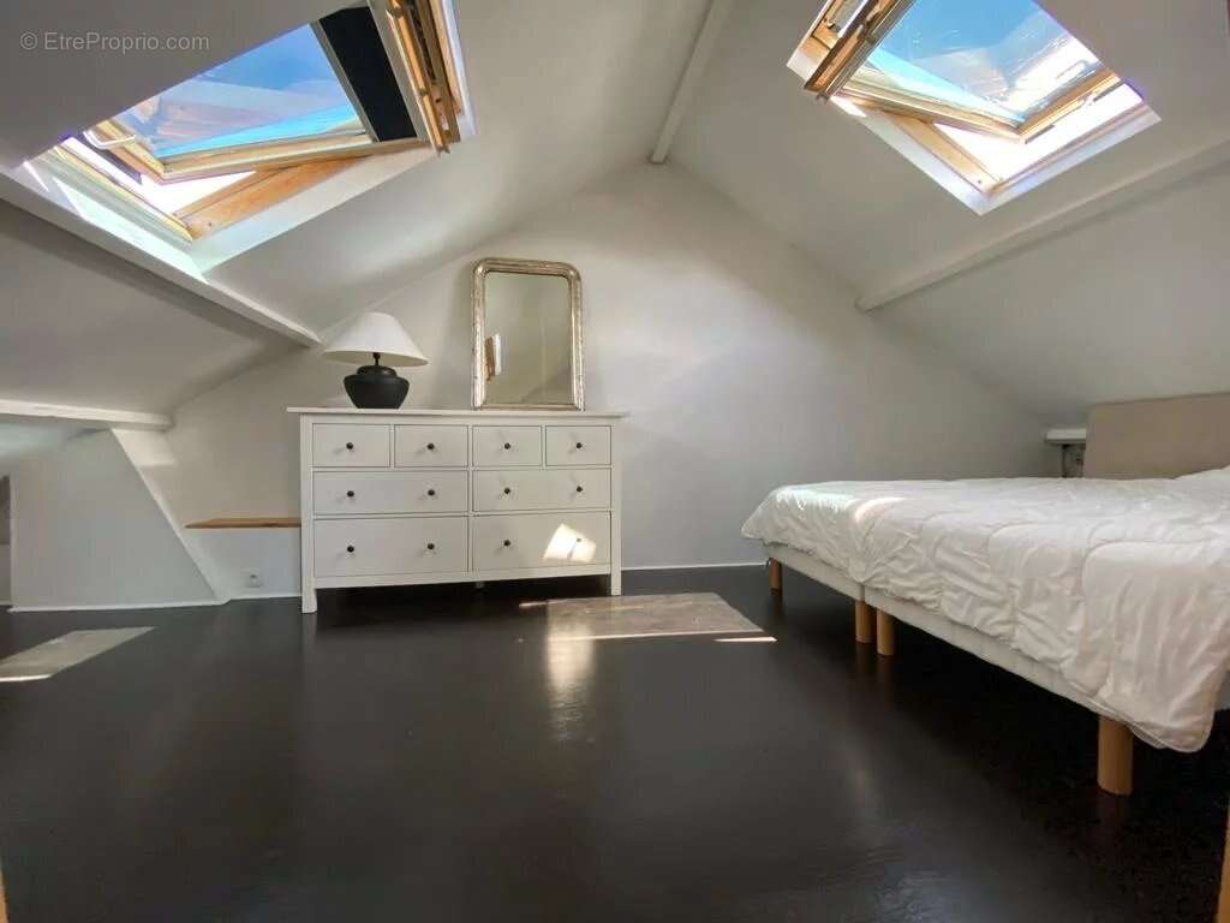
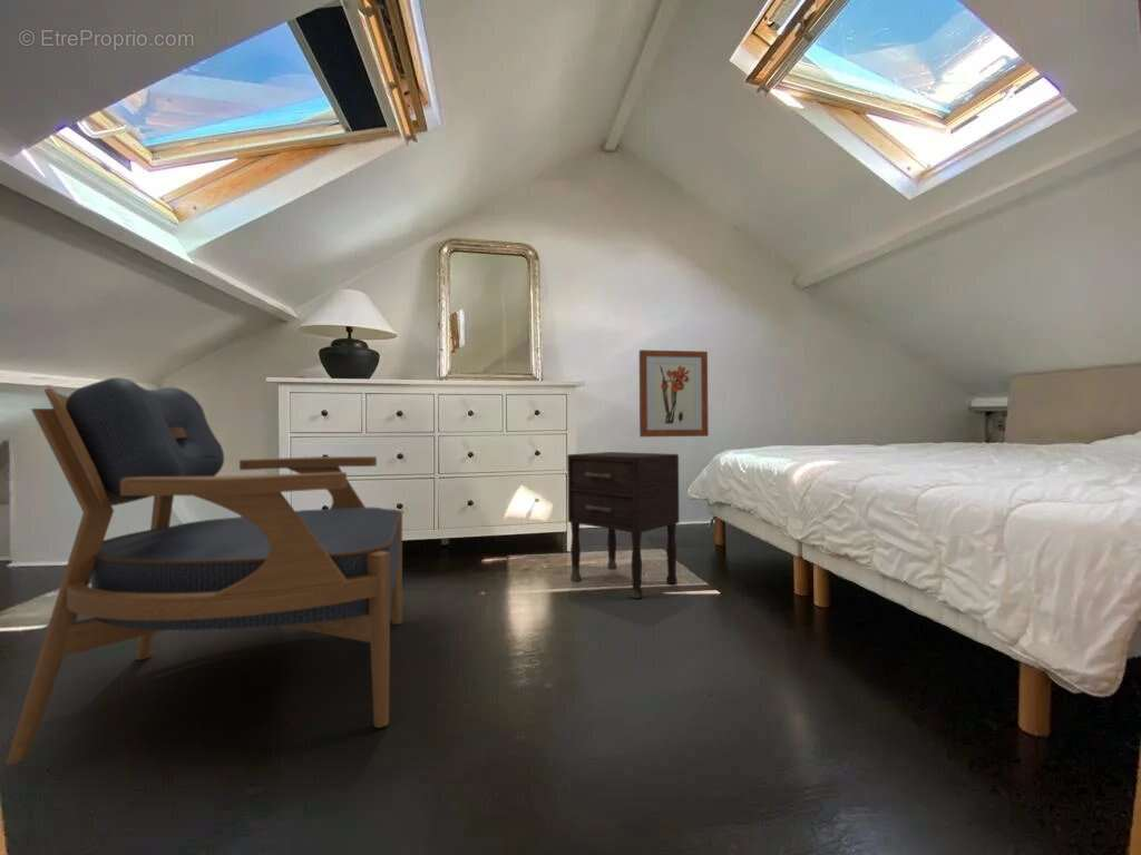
+ nightstand (622, 518)
+ armchair (251, 532)
+ wall art (673, 393)
